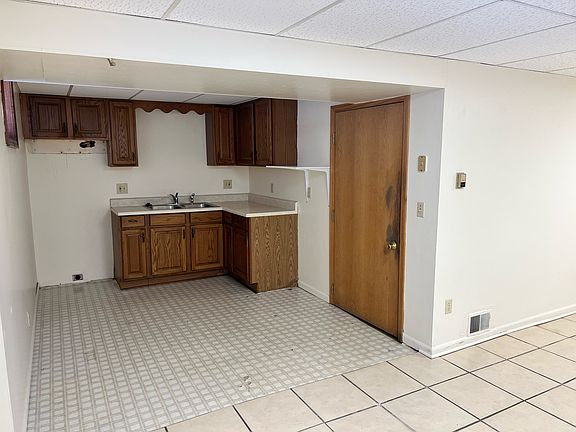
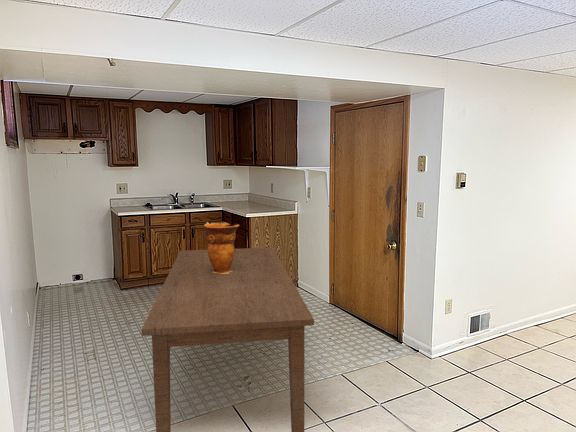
+ decorative vase (221, 246)
+ dining table (229, 322)
